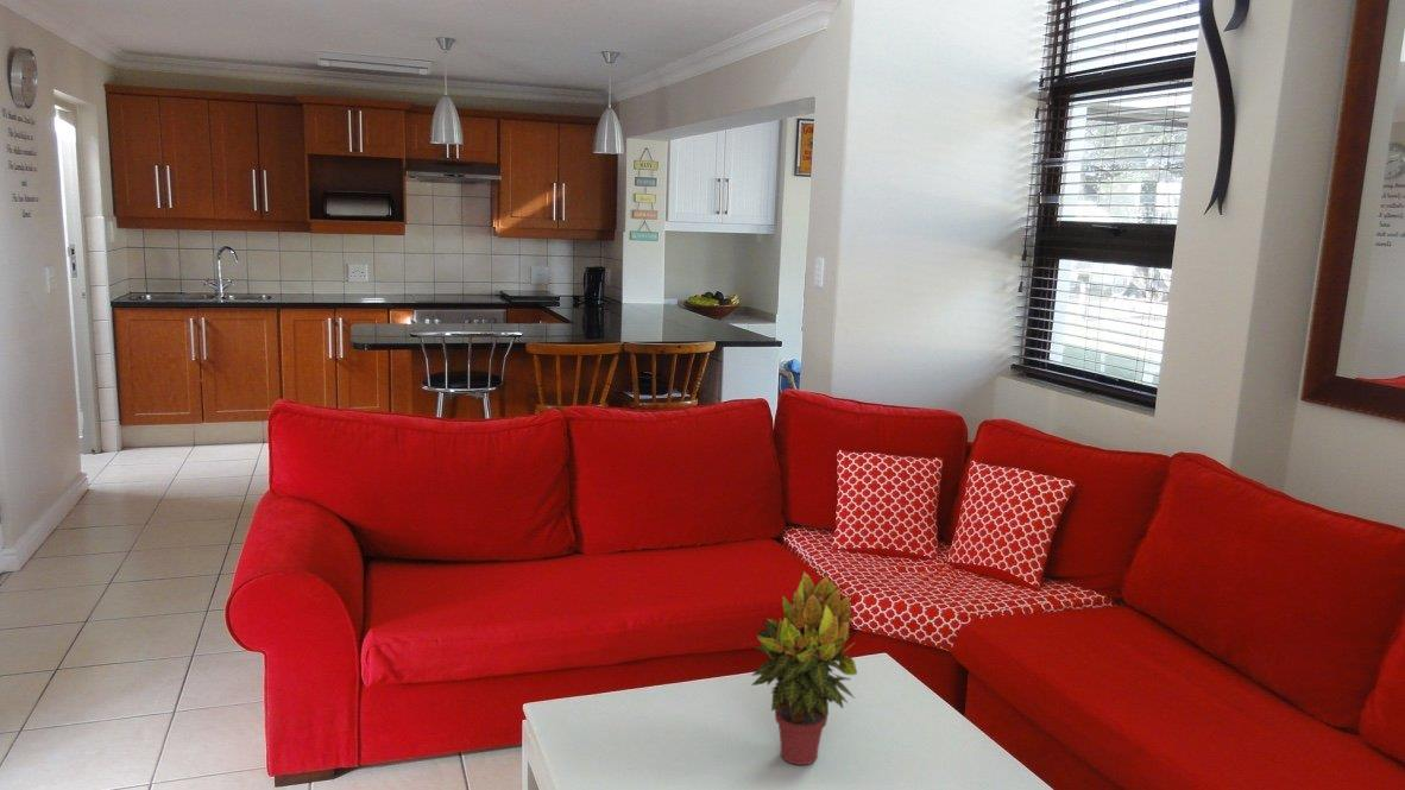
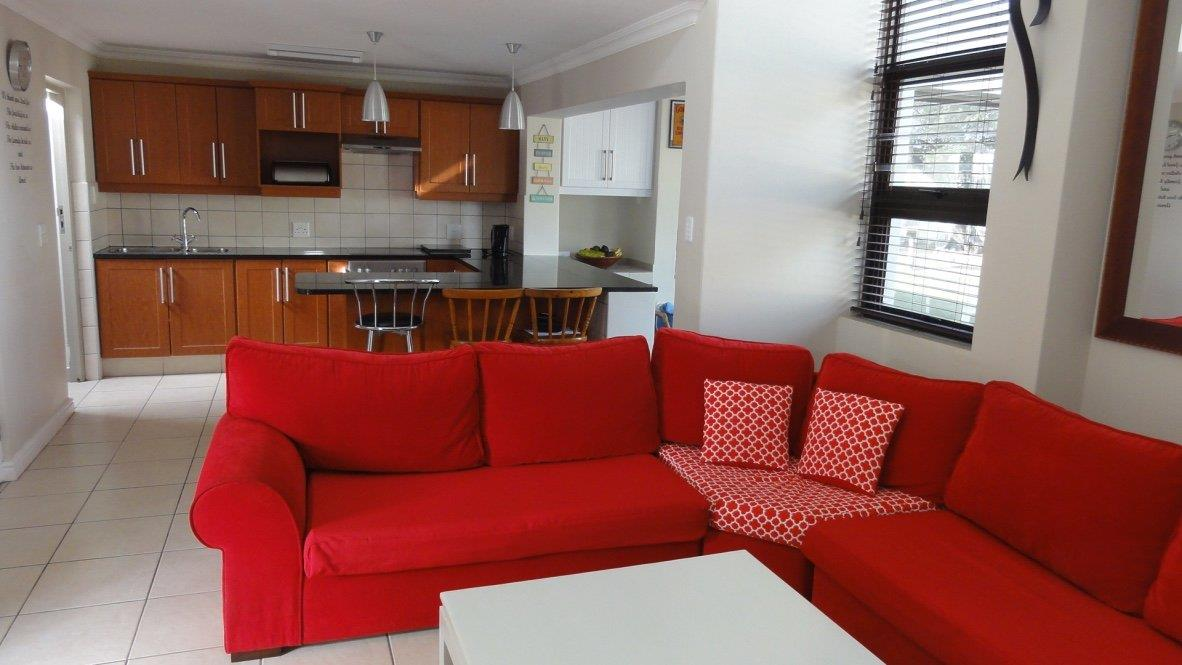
- potted plant (805, 669)
